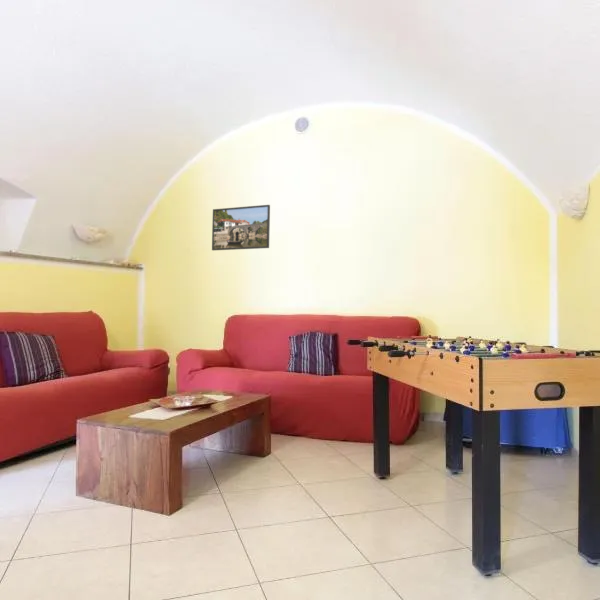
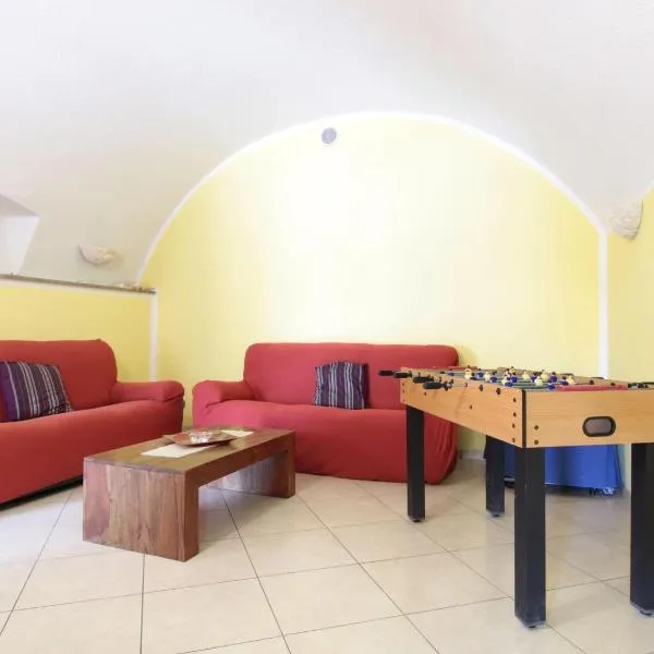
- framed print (240, 228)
